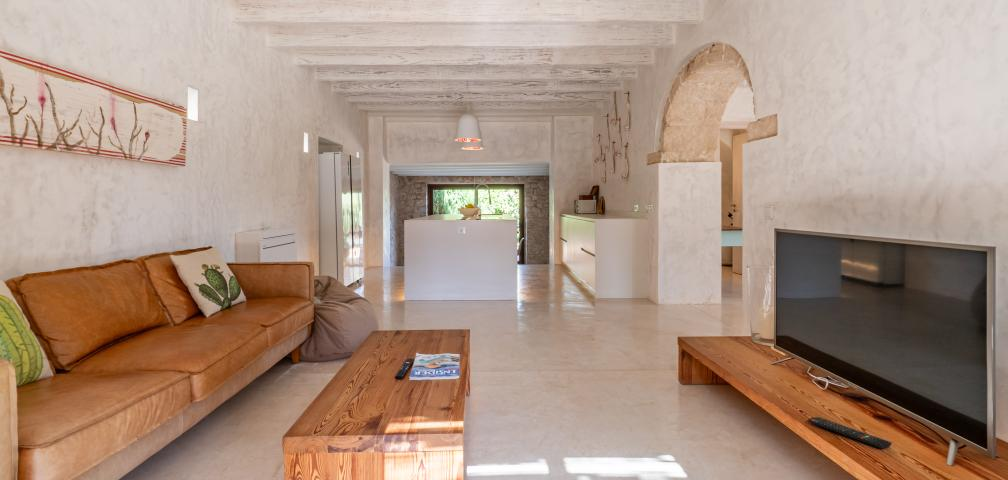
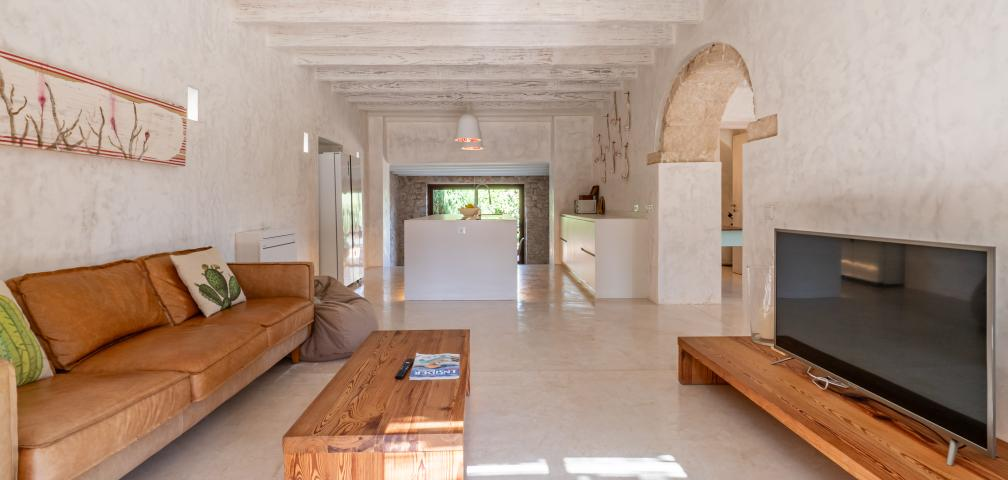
- remote control (846, 432)
